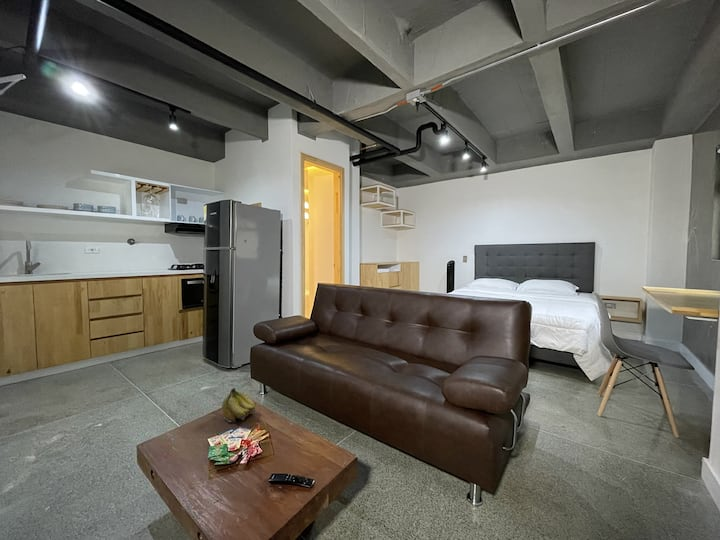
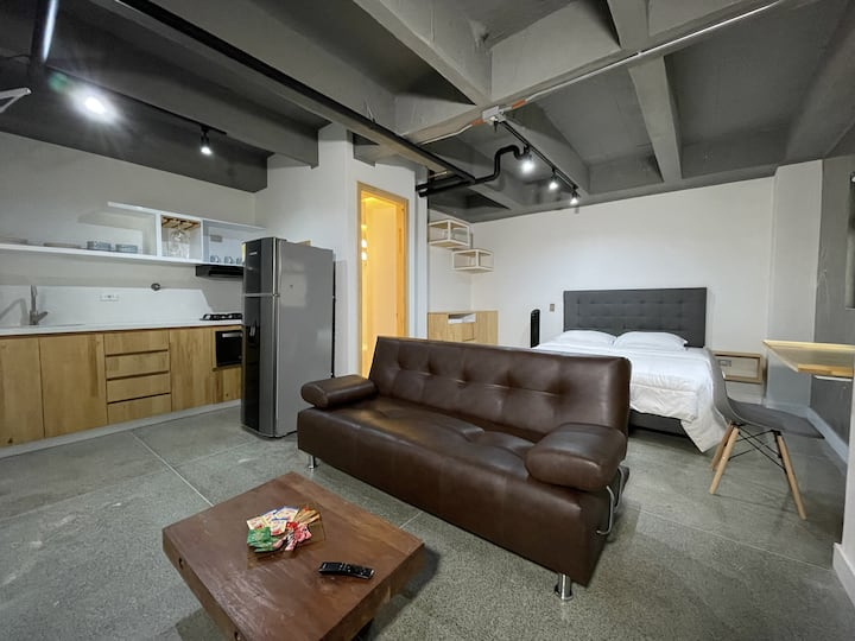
- fruit (240, 403)
